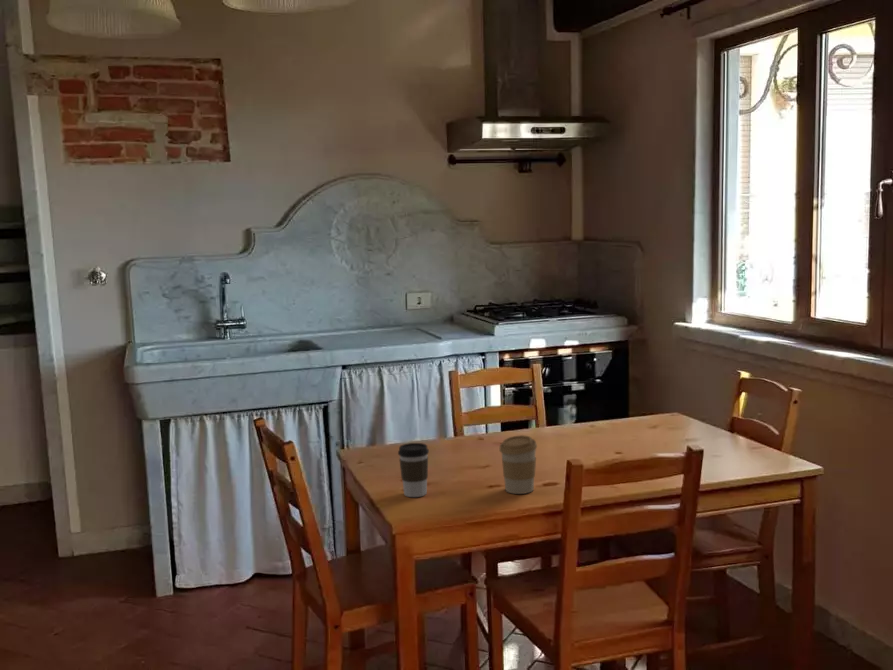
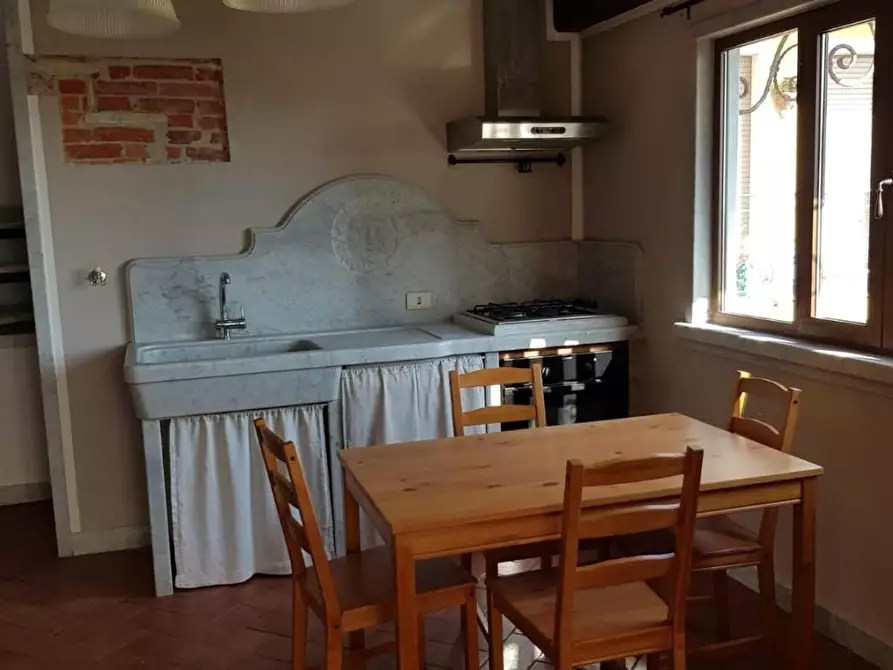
- coffee cup (414, 470)
- coffee cup (518, 464)
